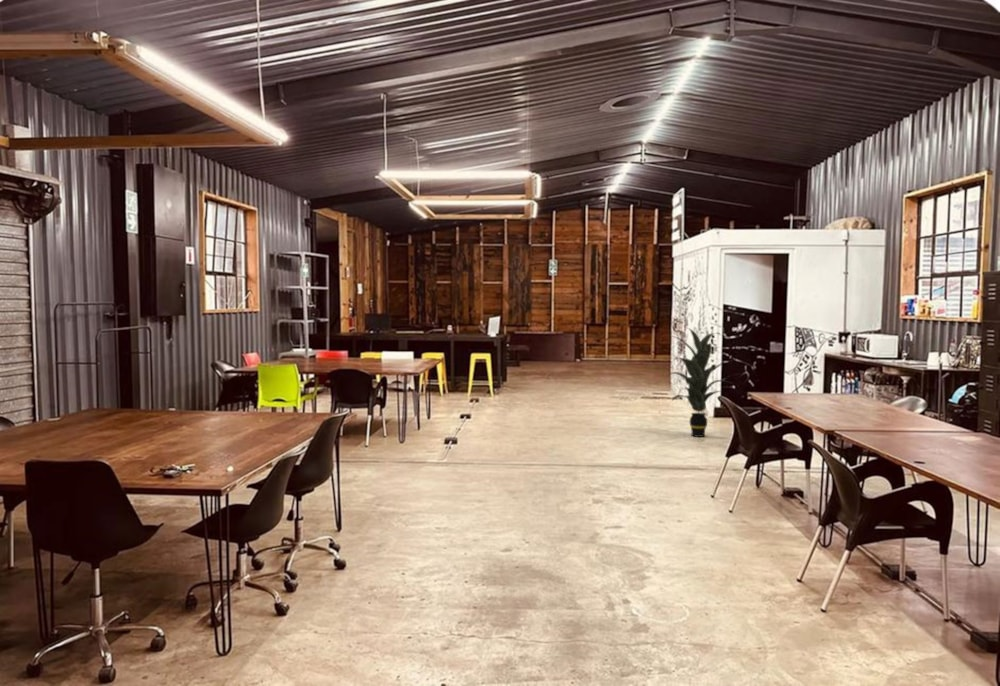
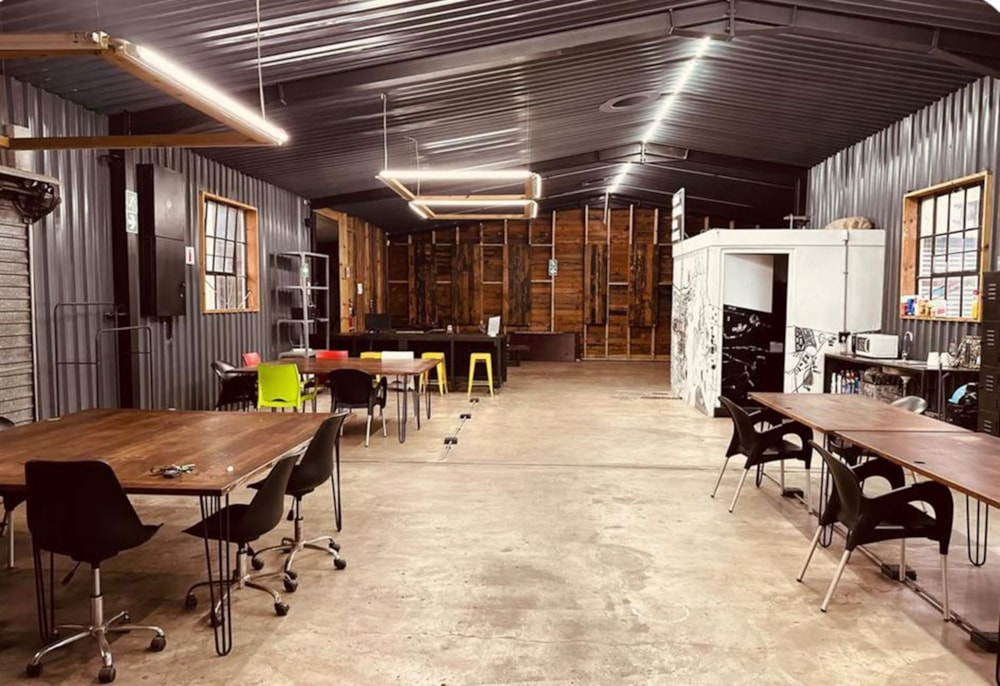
- indoor plant (694, 381)
